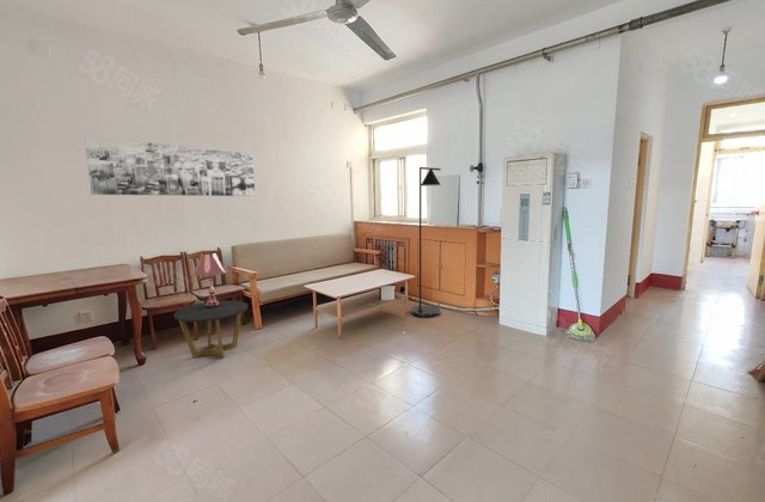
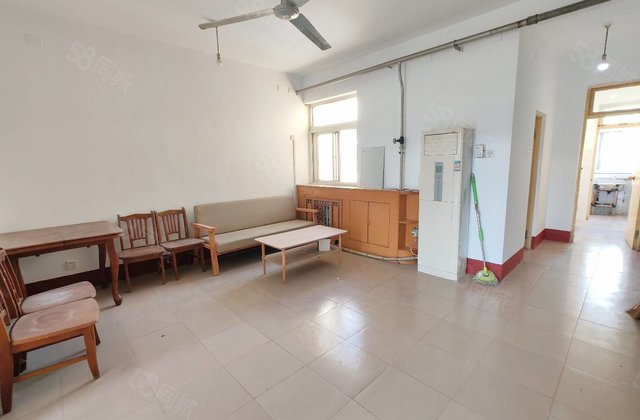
- floor lamp (420, 241)
- wall art (182, 171)
- side table (216, 330)
- table lamp (210, 278)
